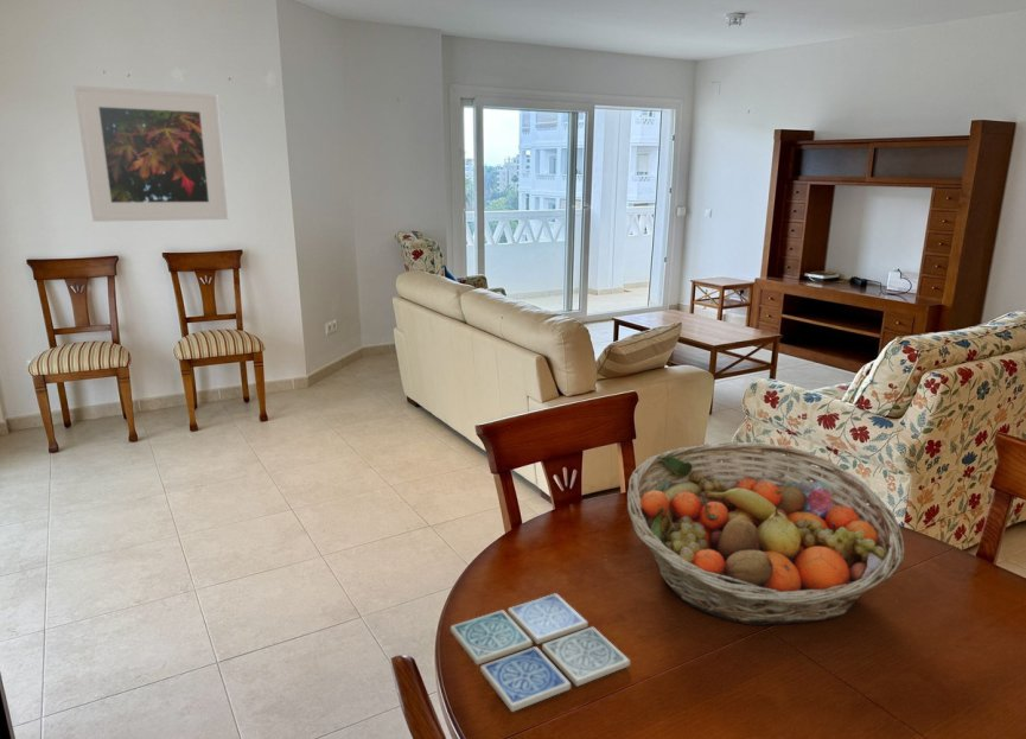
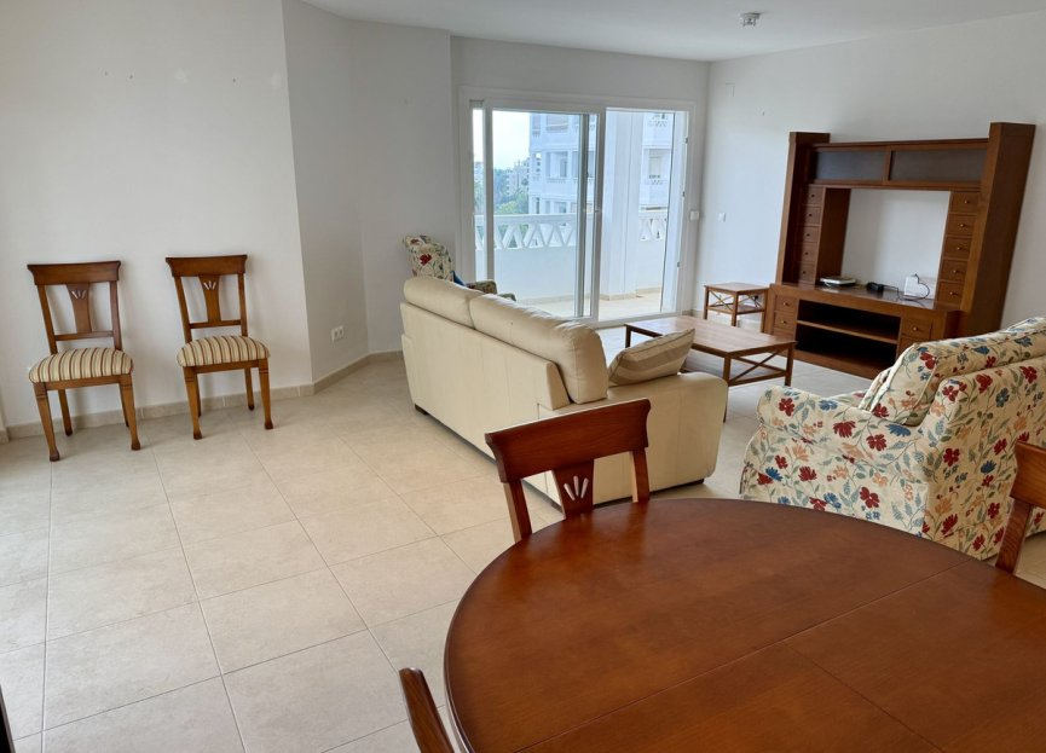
- fruit basket (757, 528)
- drink coaster (536, 646)
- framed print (155, 157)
